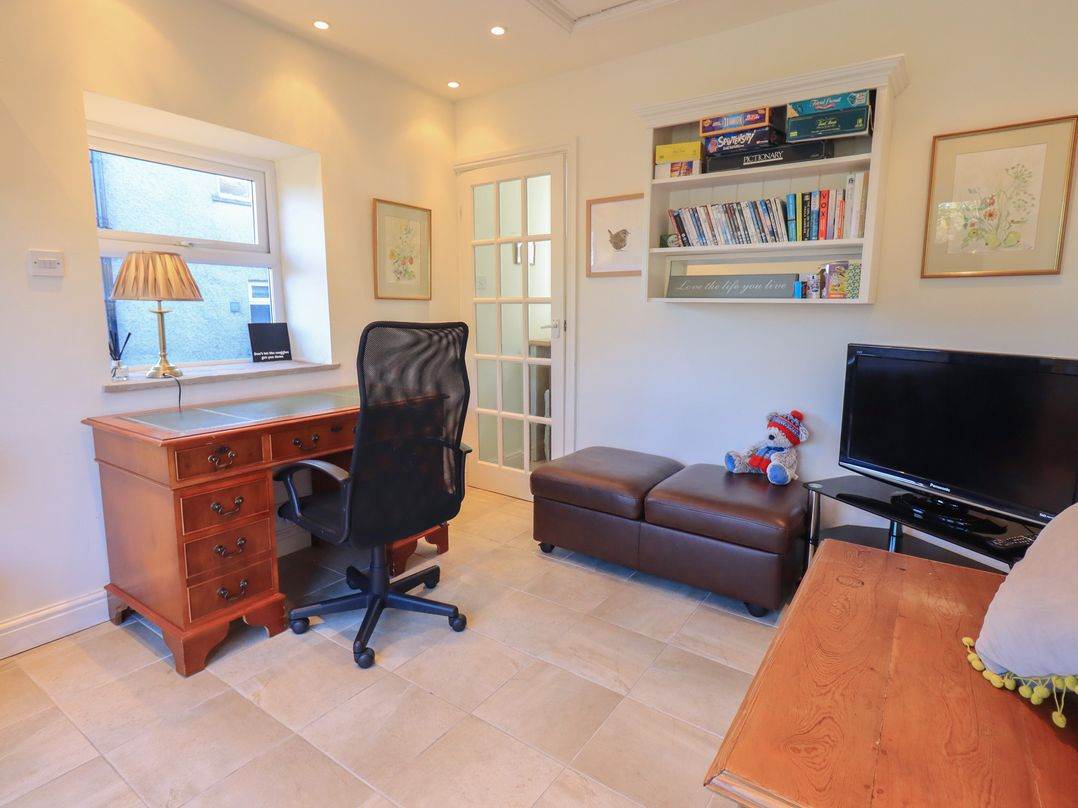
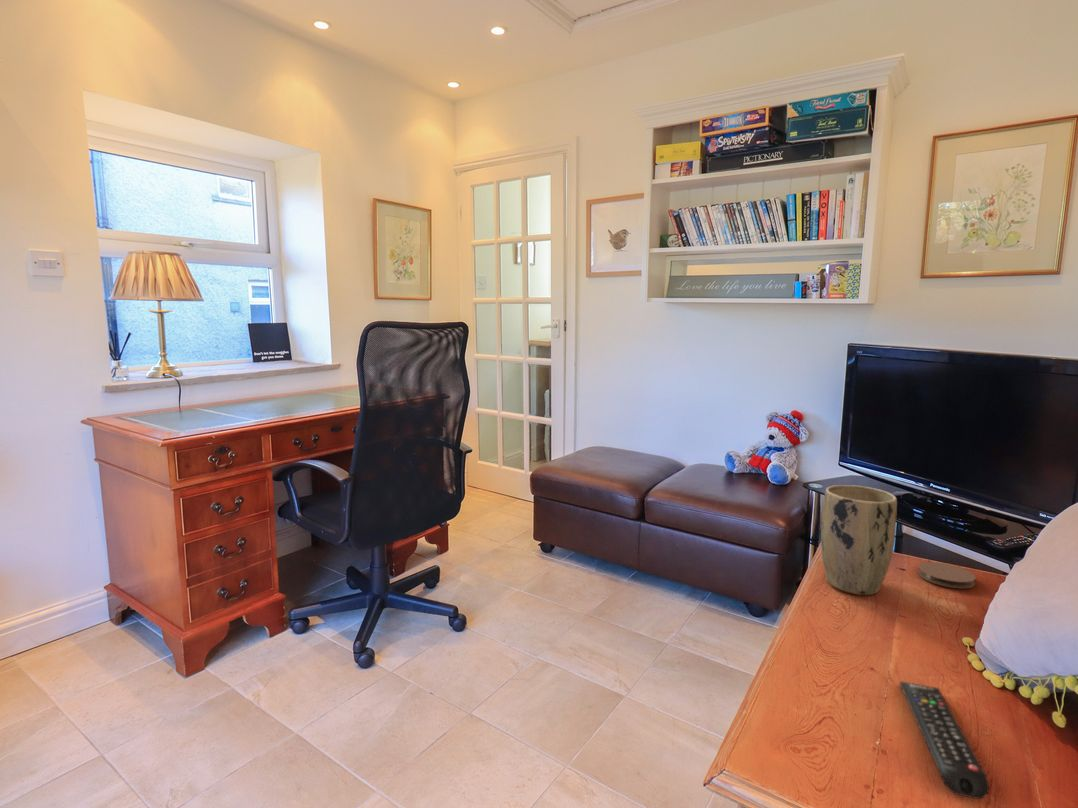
+ remote control (938, 729)
+ coaster (946, 574)
+ plant pot (856, 539)
